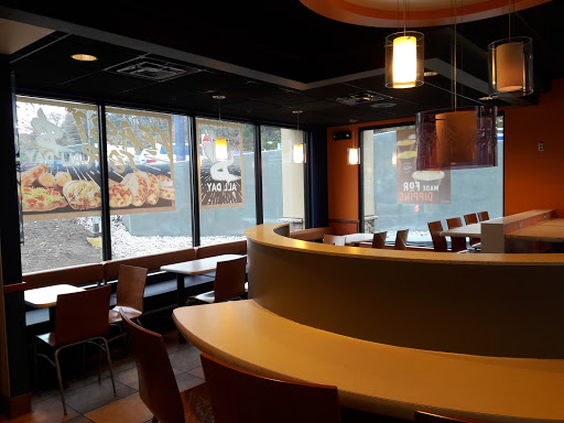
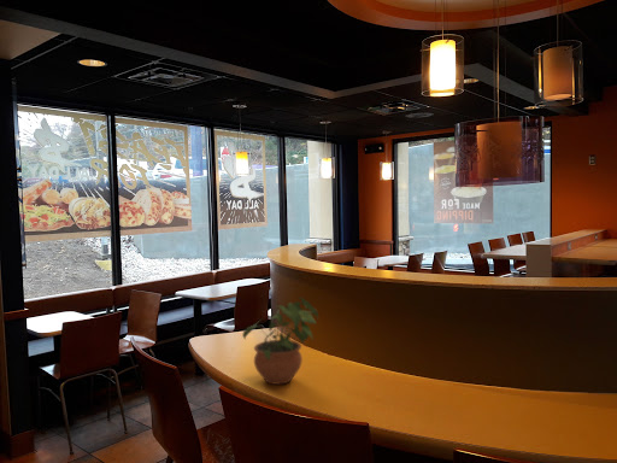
+ potted plant (287, 338)
